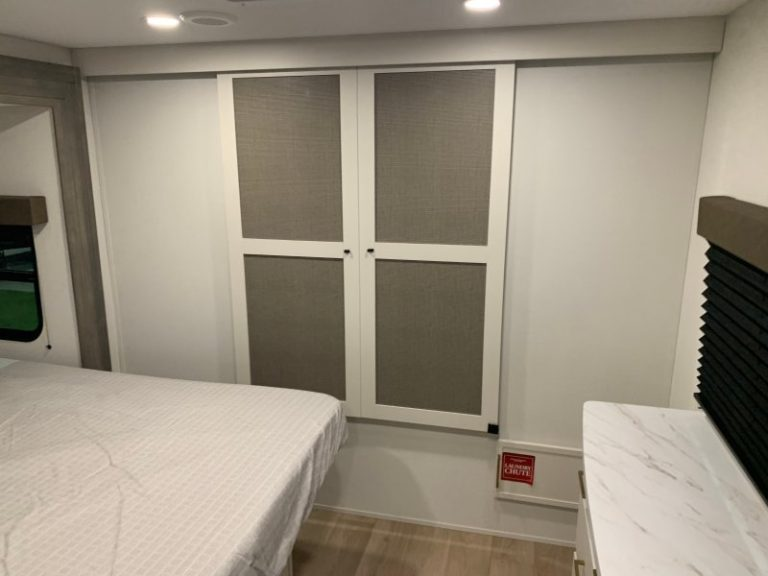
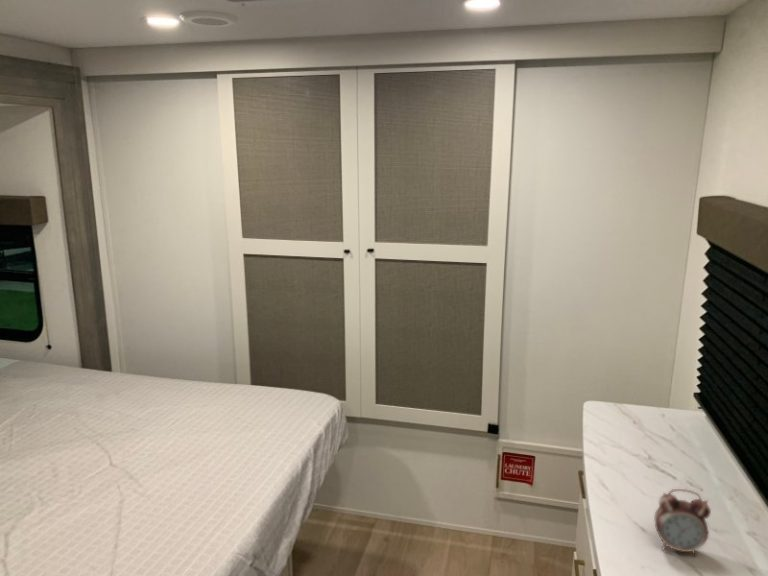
+ alarm clock (681, 519)
